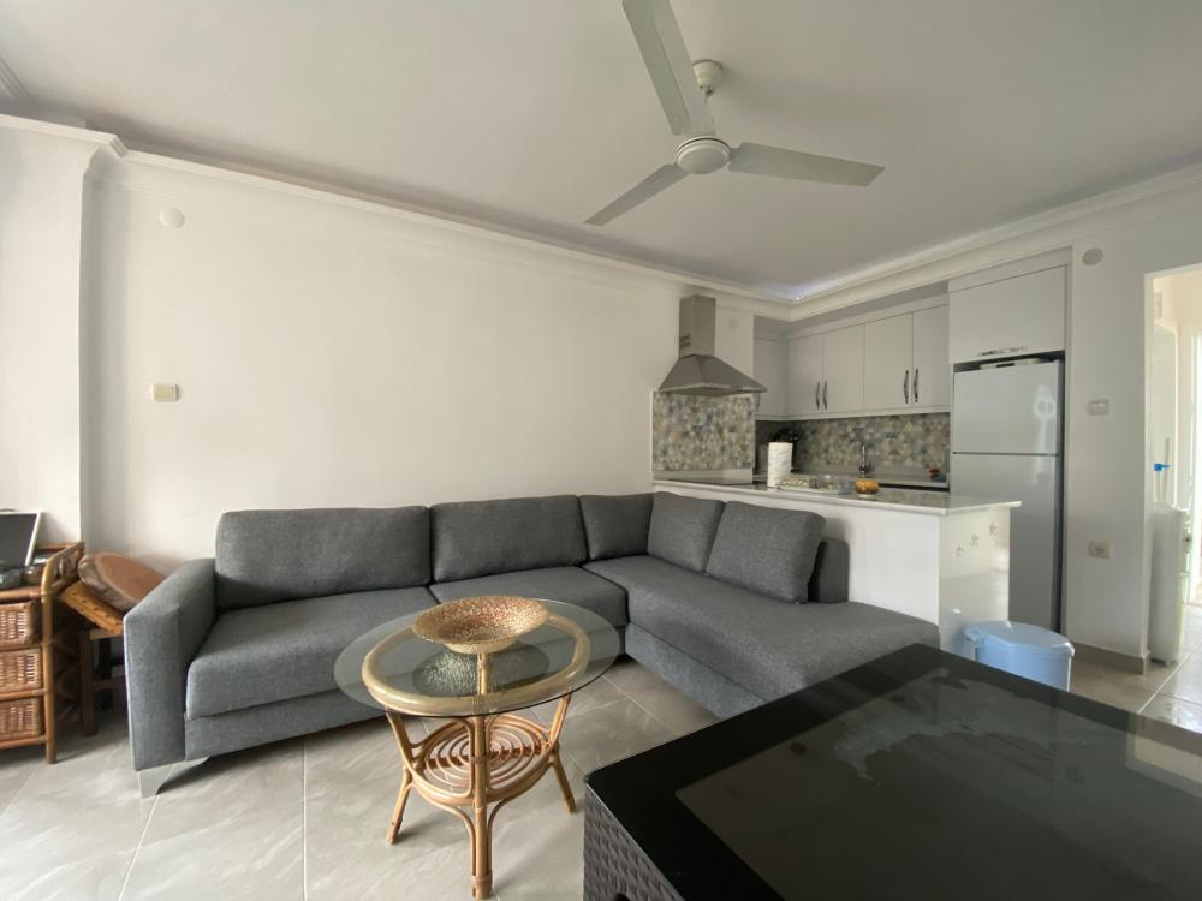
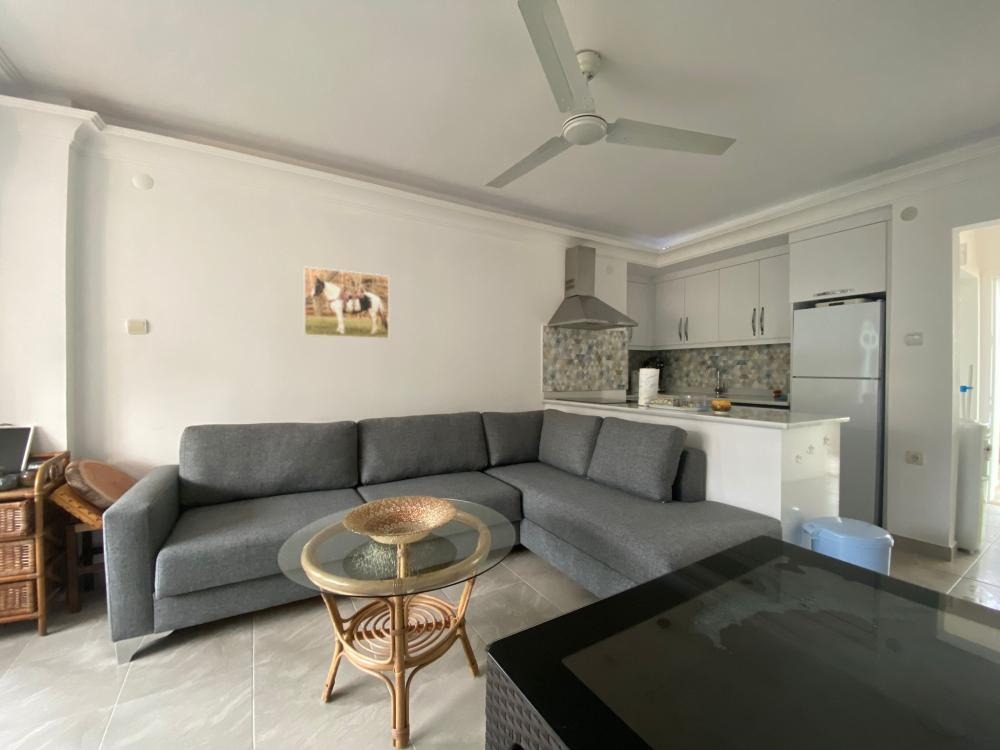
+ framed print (348, 304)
